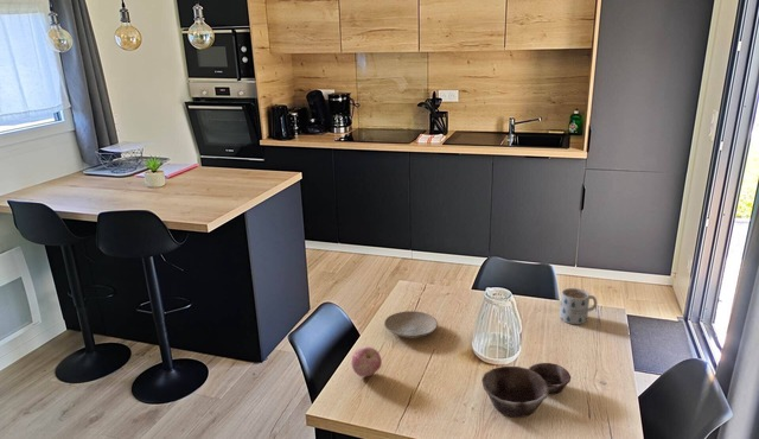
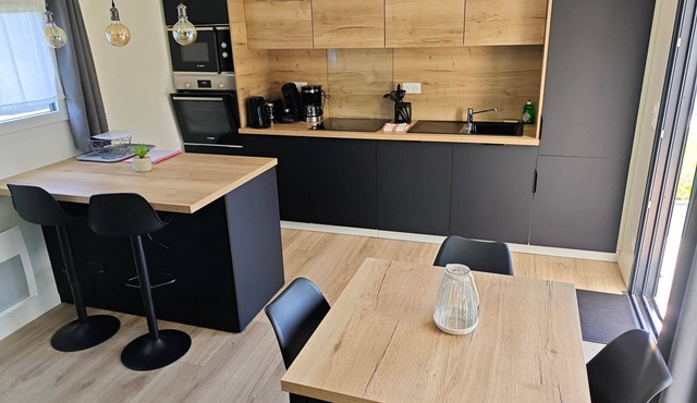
- mug (579, 305)
- plate (410, 326)
- apple (366, 362)
- bowl (529, 389)
